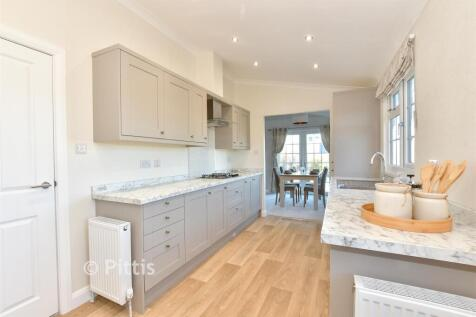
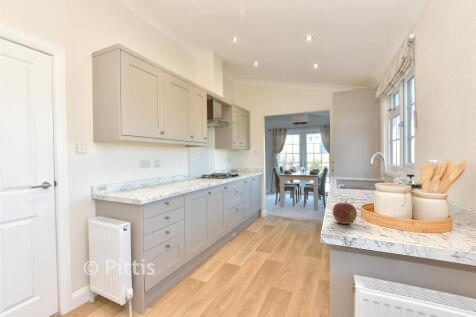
+ apple (344, 211)
